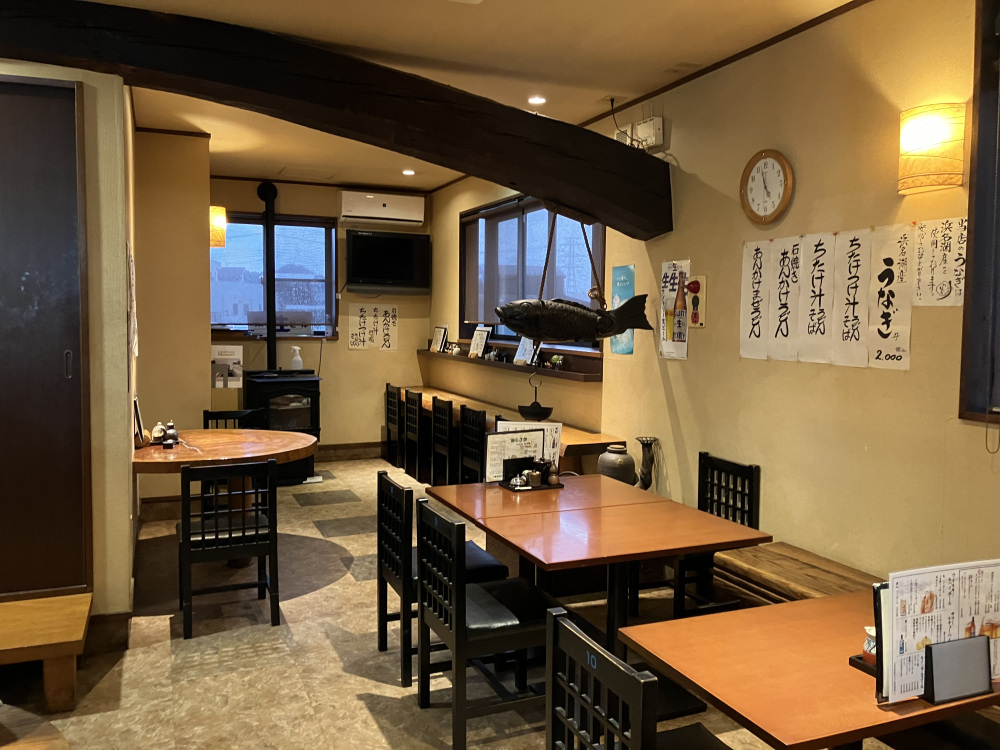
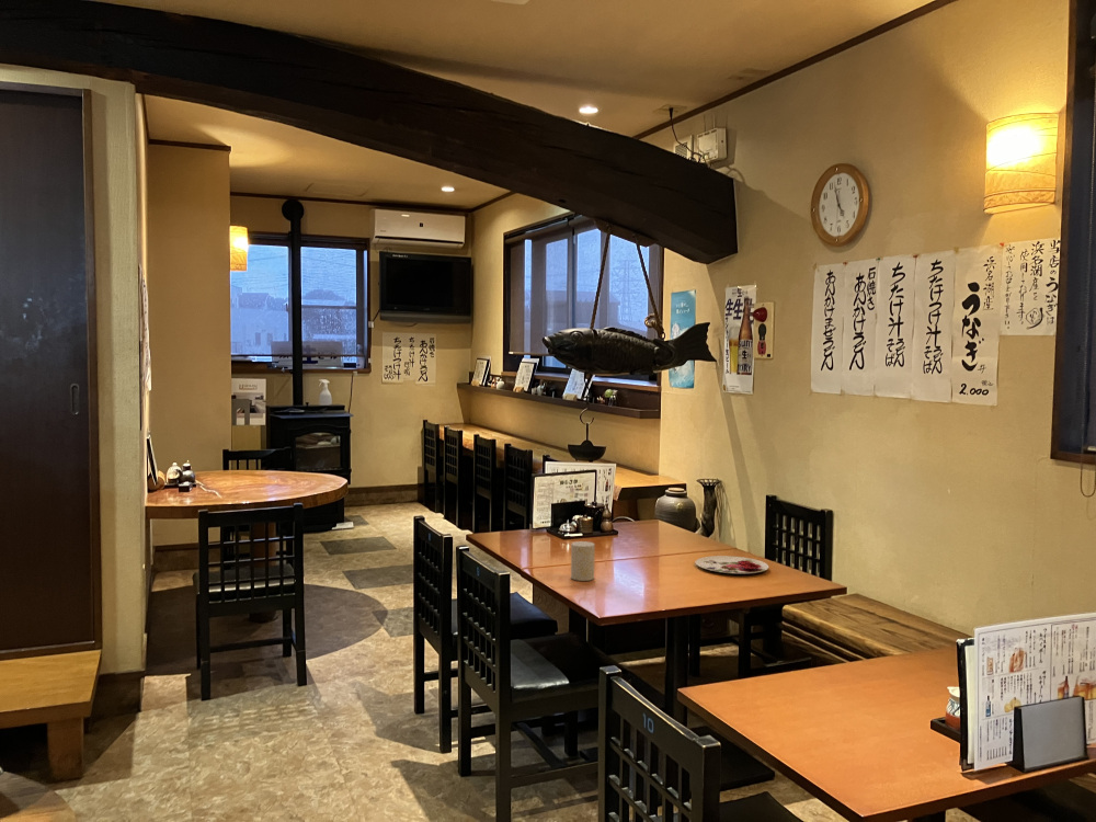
+ plate (731, 563)
+ cup (582, 560)
